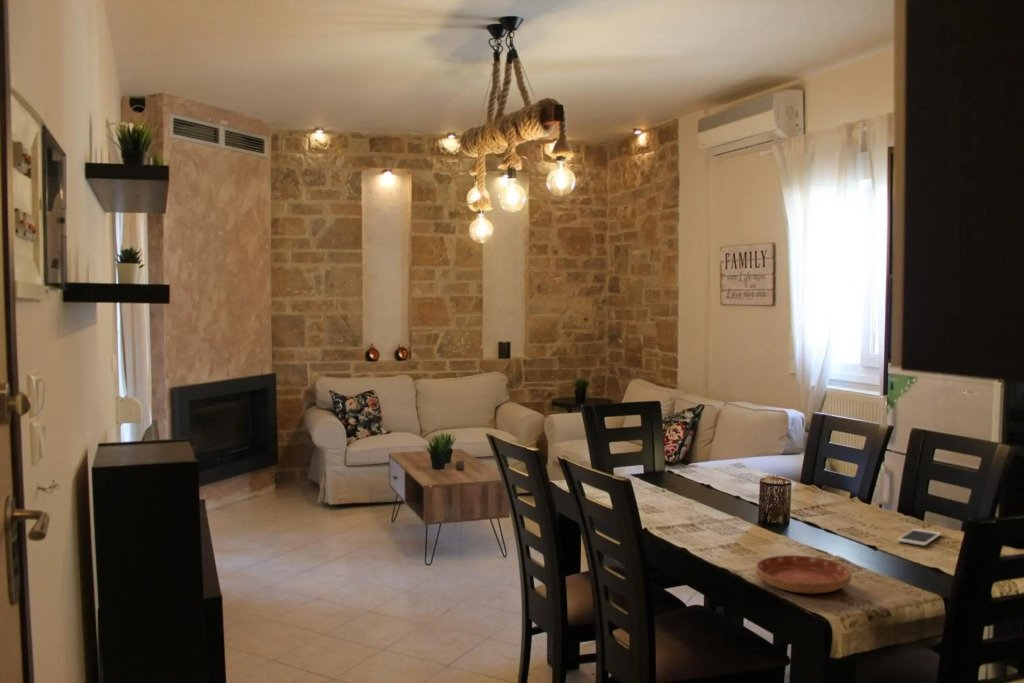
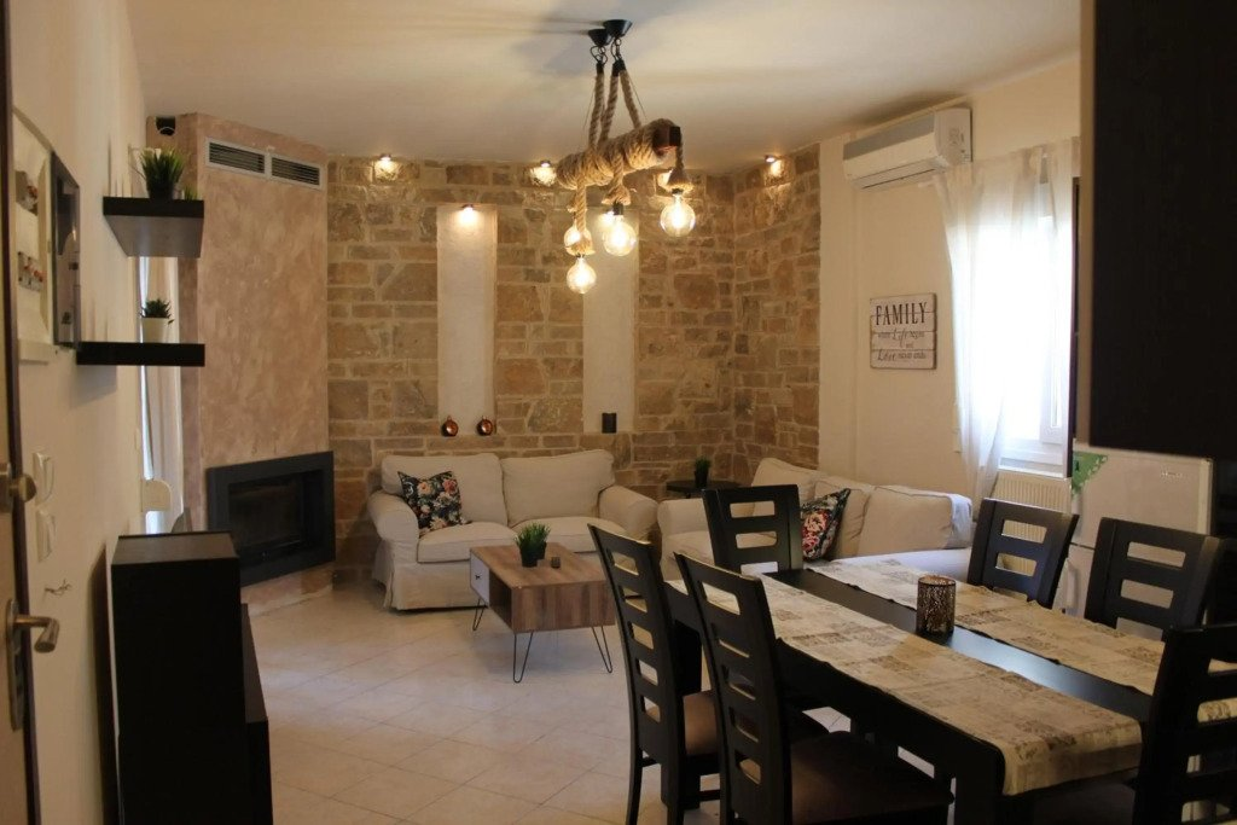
- saucer (802, 575)
- cell phone (919, 537)
